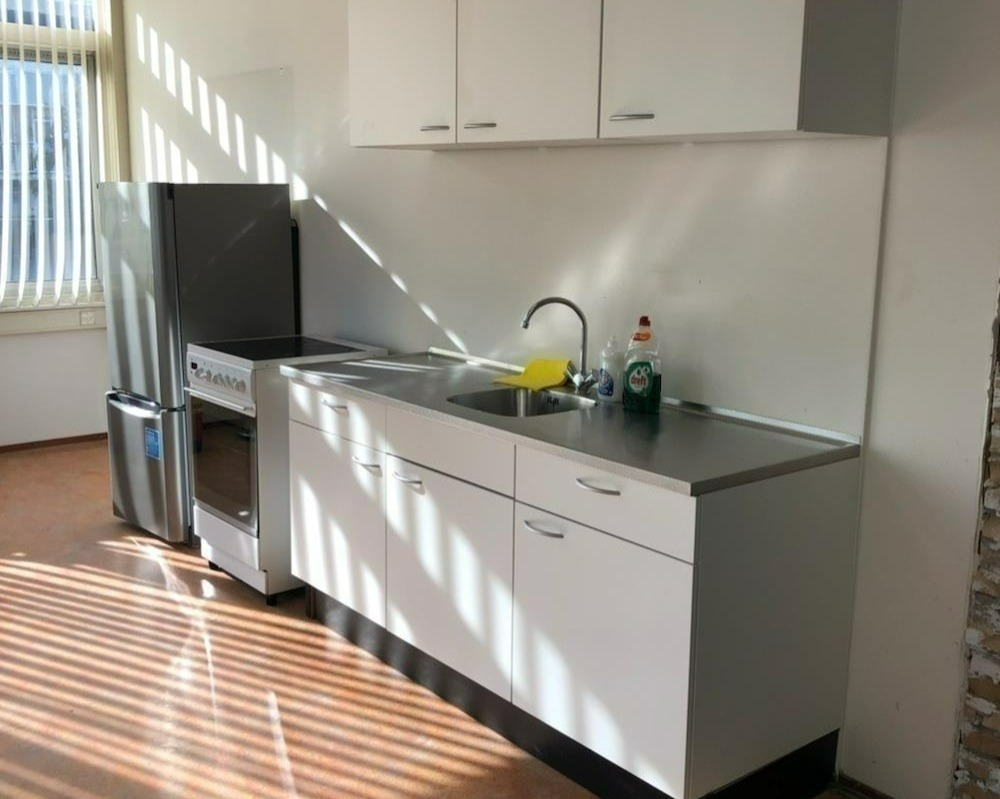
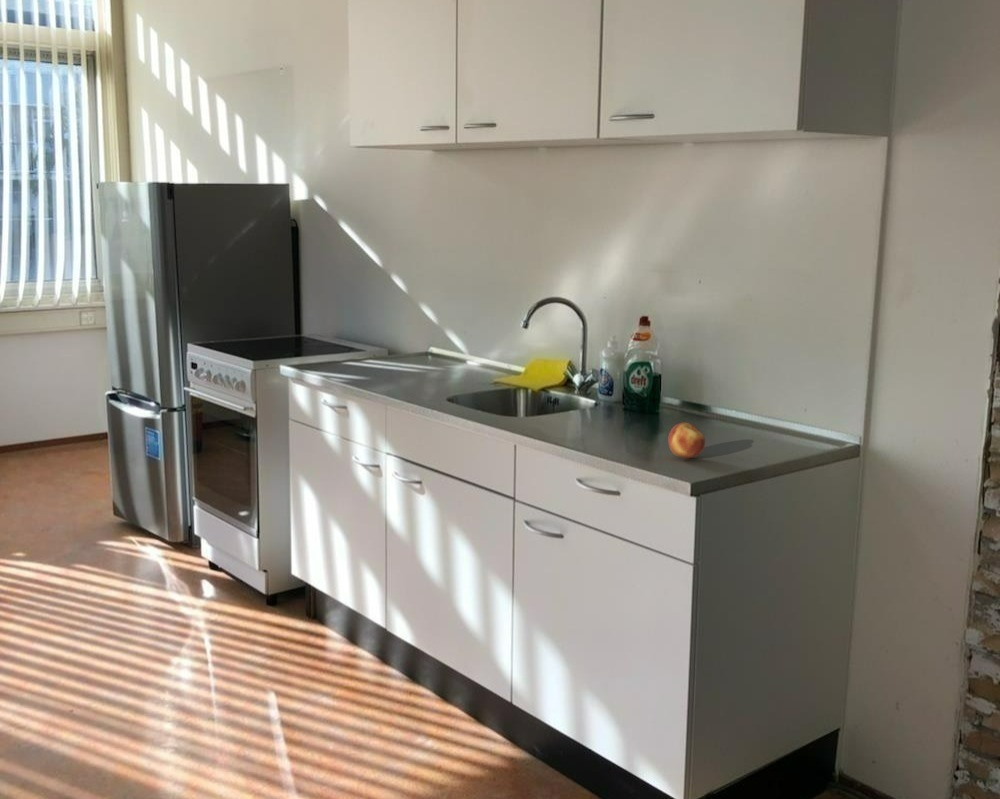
+ fruit (686, 440)
